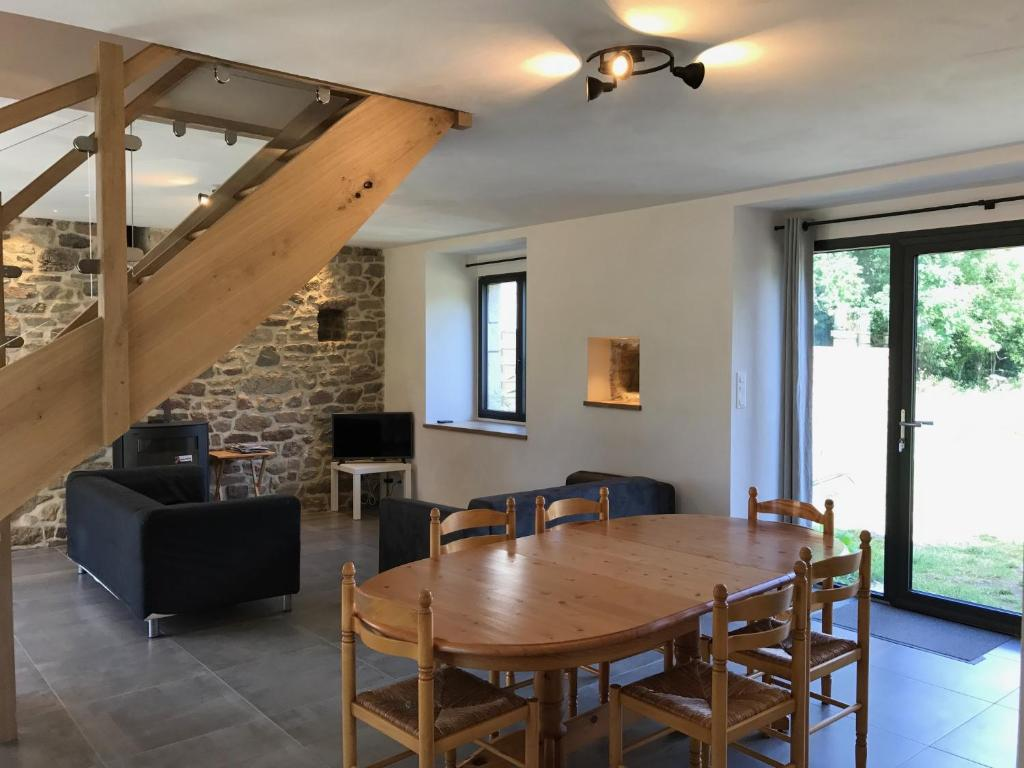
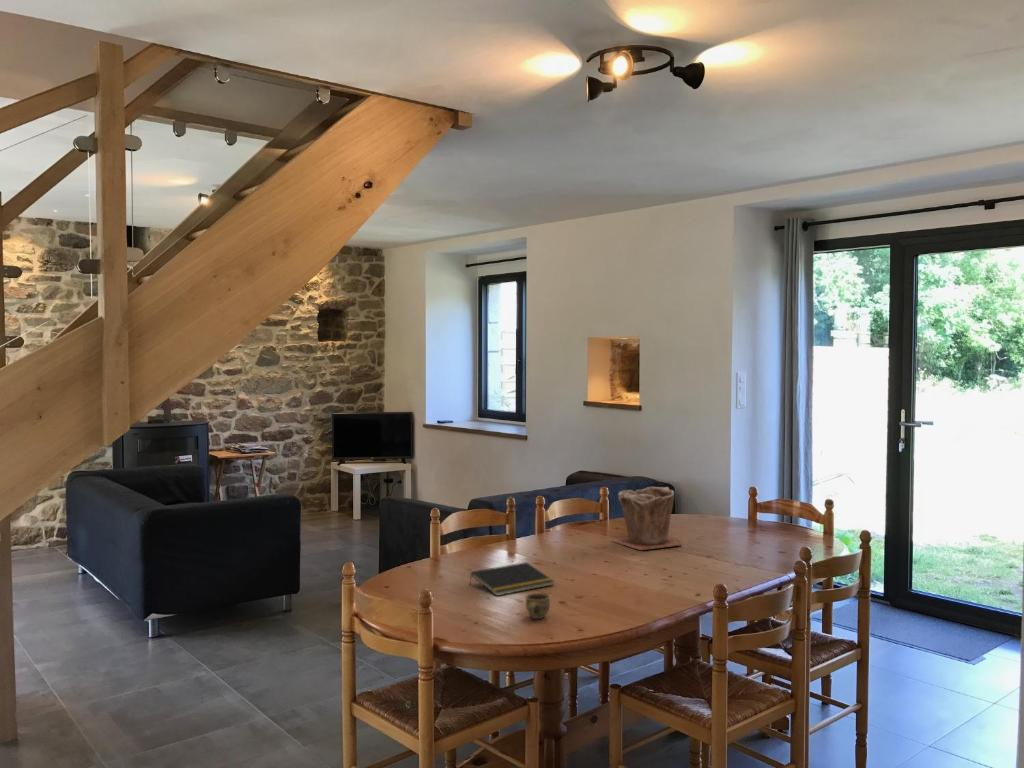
+ plant pot (646, 516)
+ cup (535, 607)
+ notepad (512, 578)
